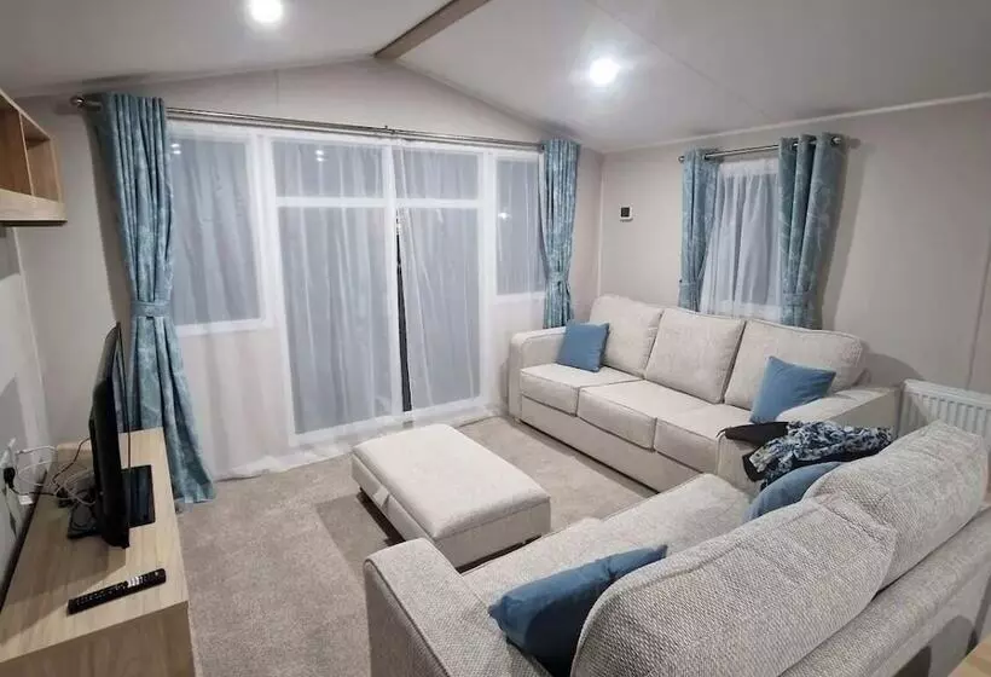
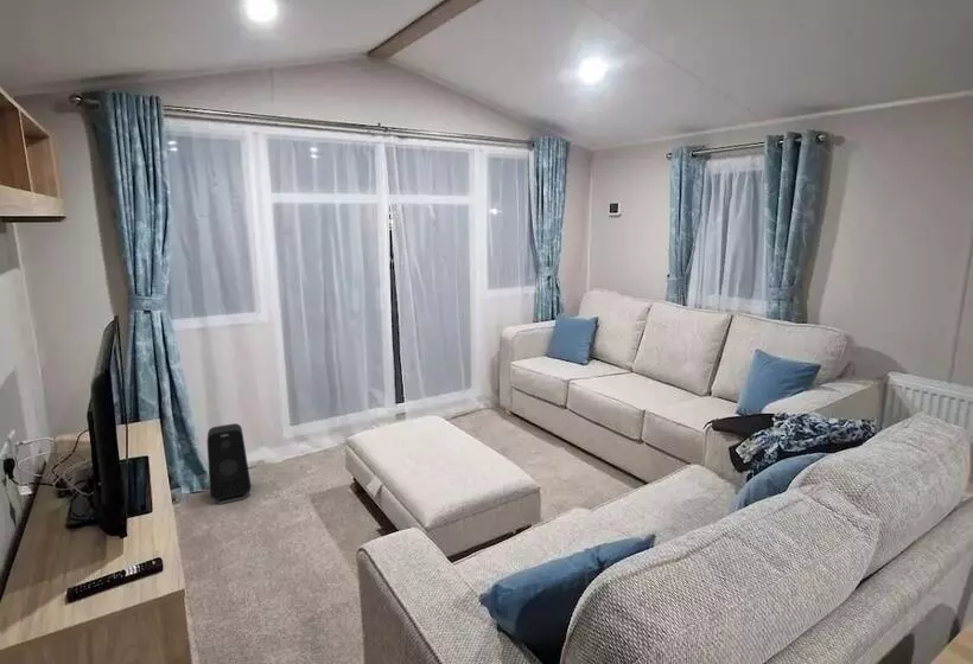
+ speaker (228, 461)
